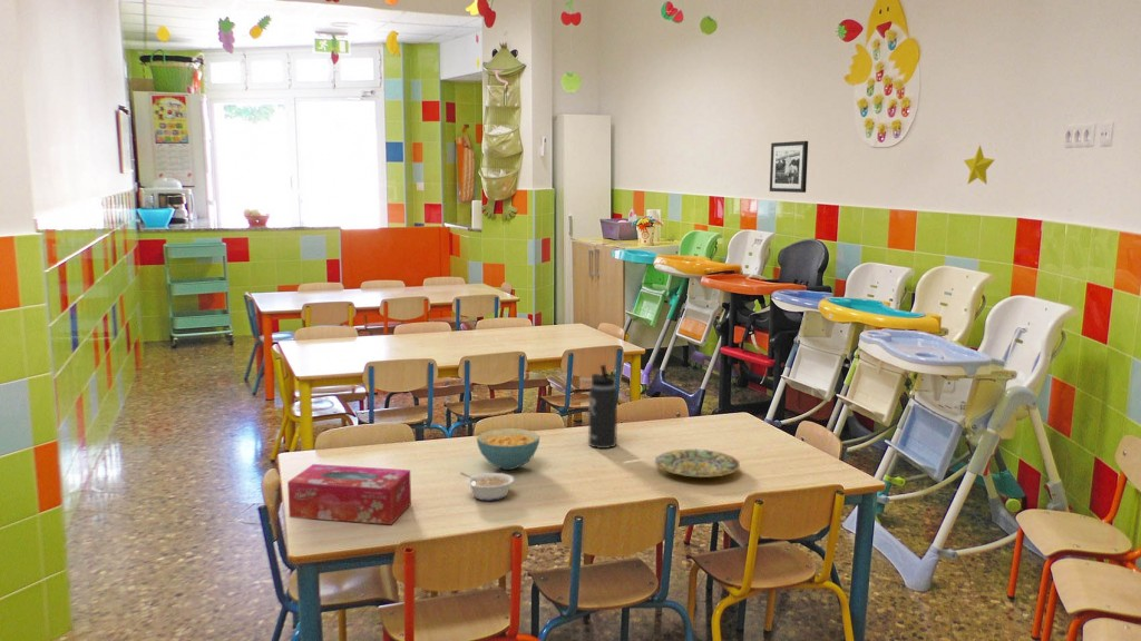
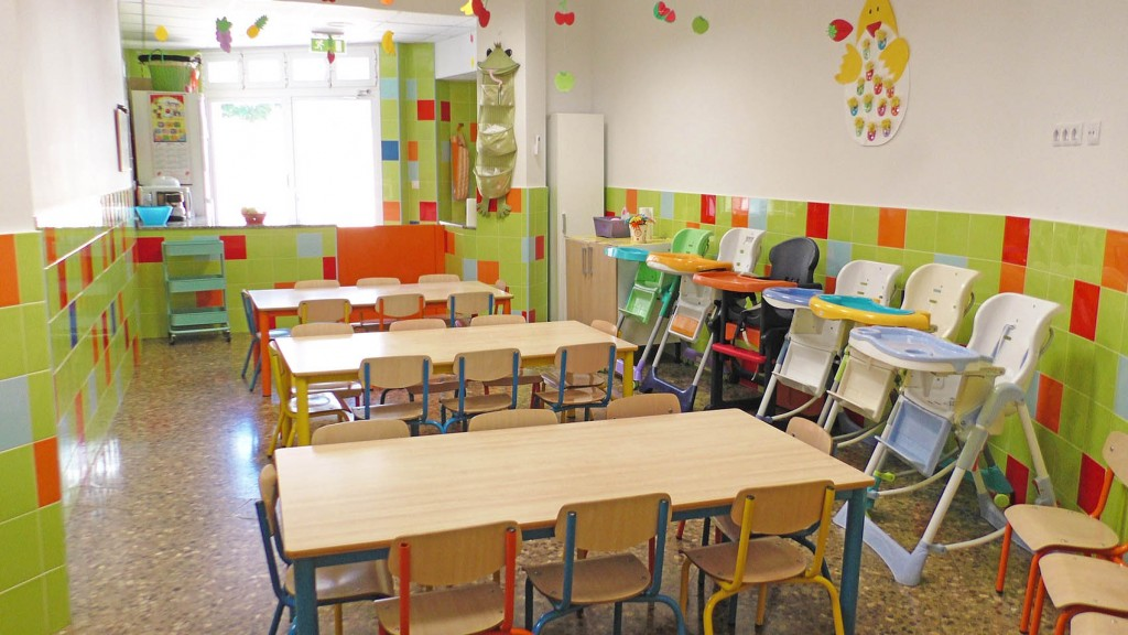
- thermos bottle (601, 404)
- picture frame (788, 167)
- legume (488, 485)
- cereal bowl (508, 452)
- decorative star (978, 165)
- plate (696, 465)
- tissue box (350, 493)
